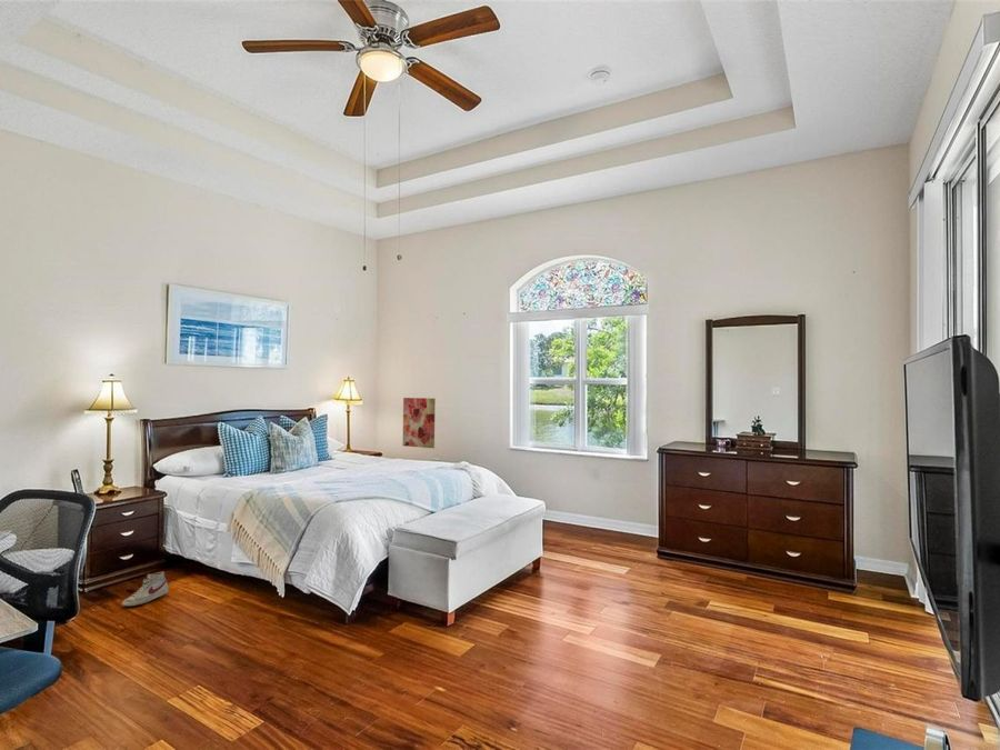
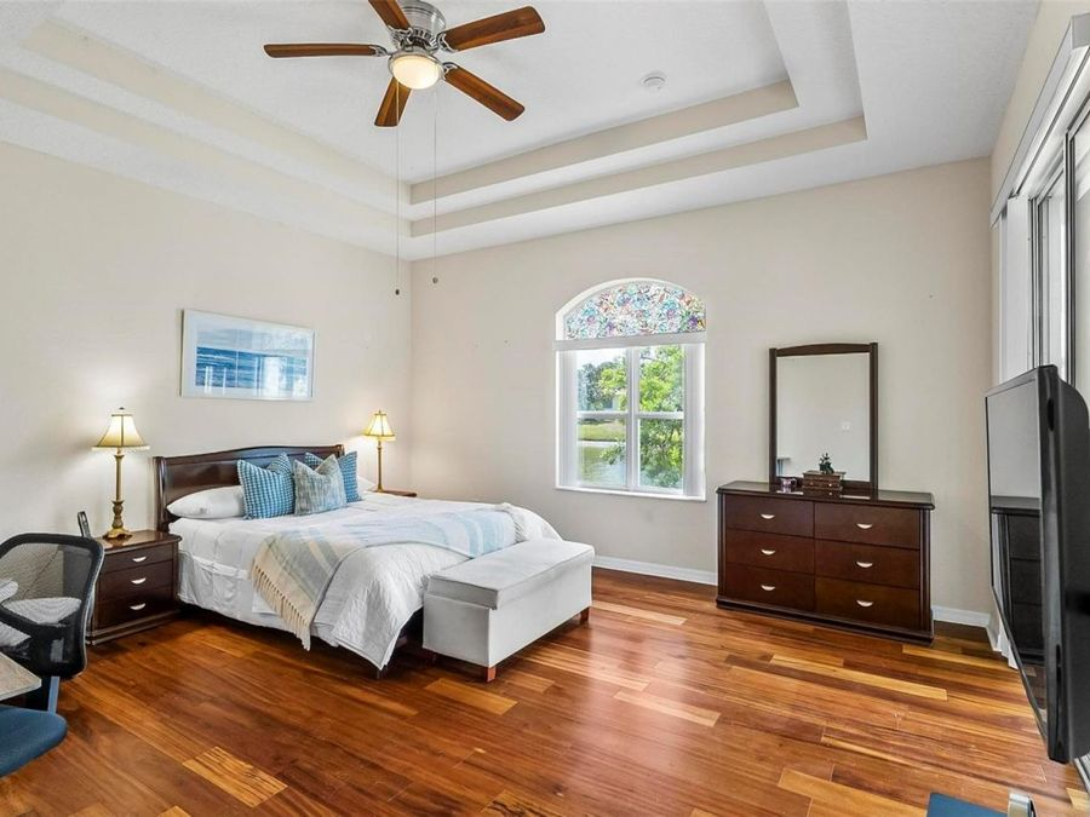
- wall art (418, 422)
- shoe (146, 588)
